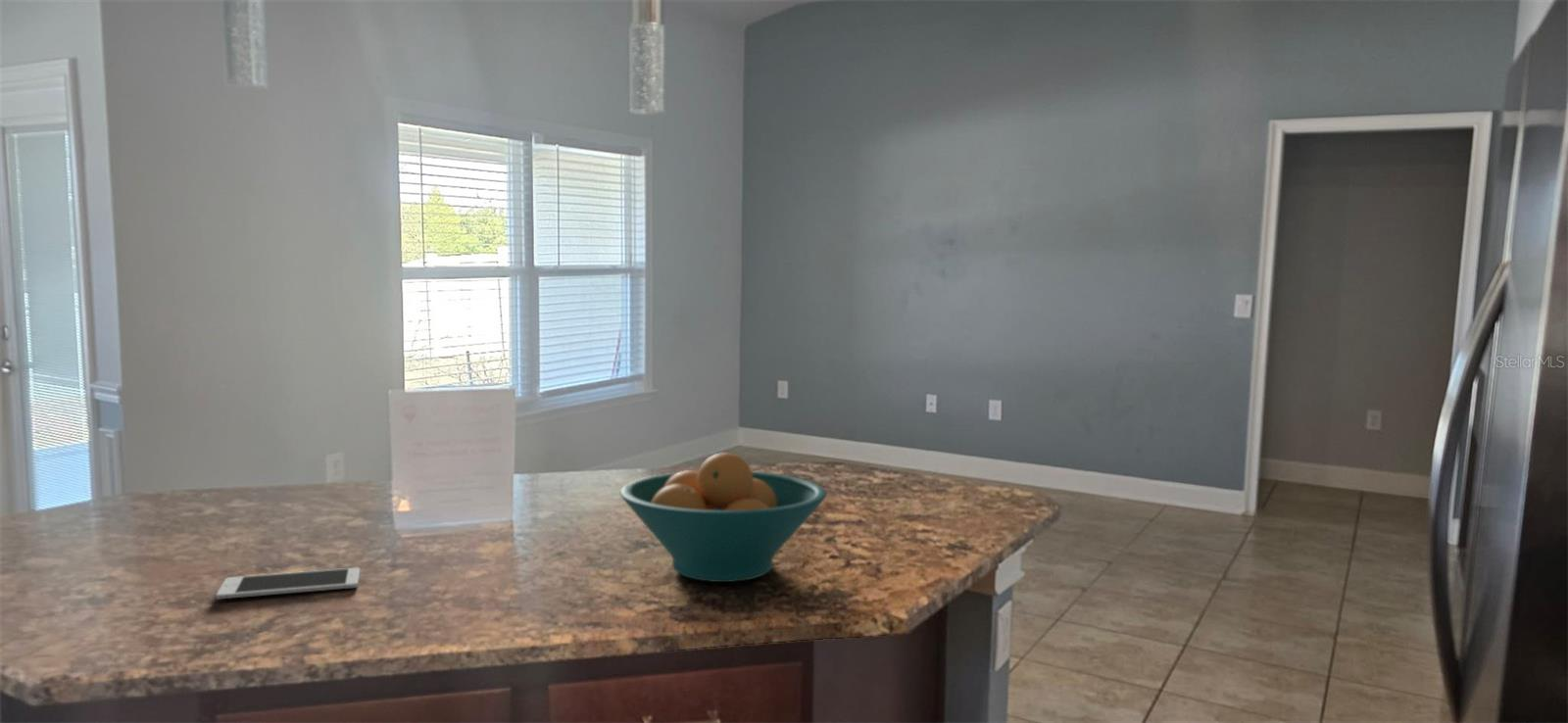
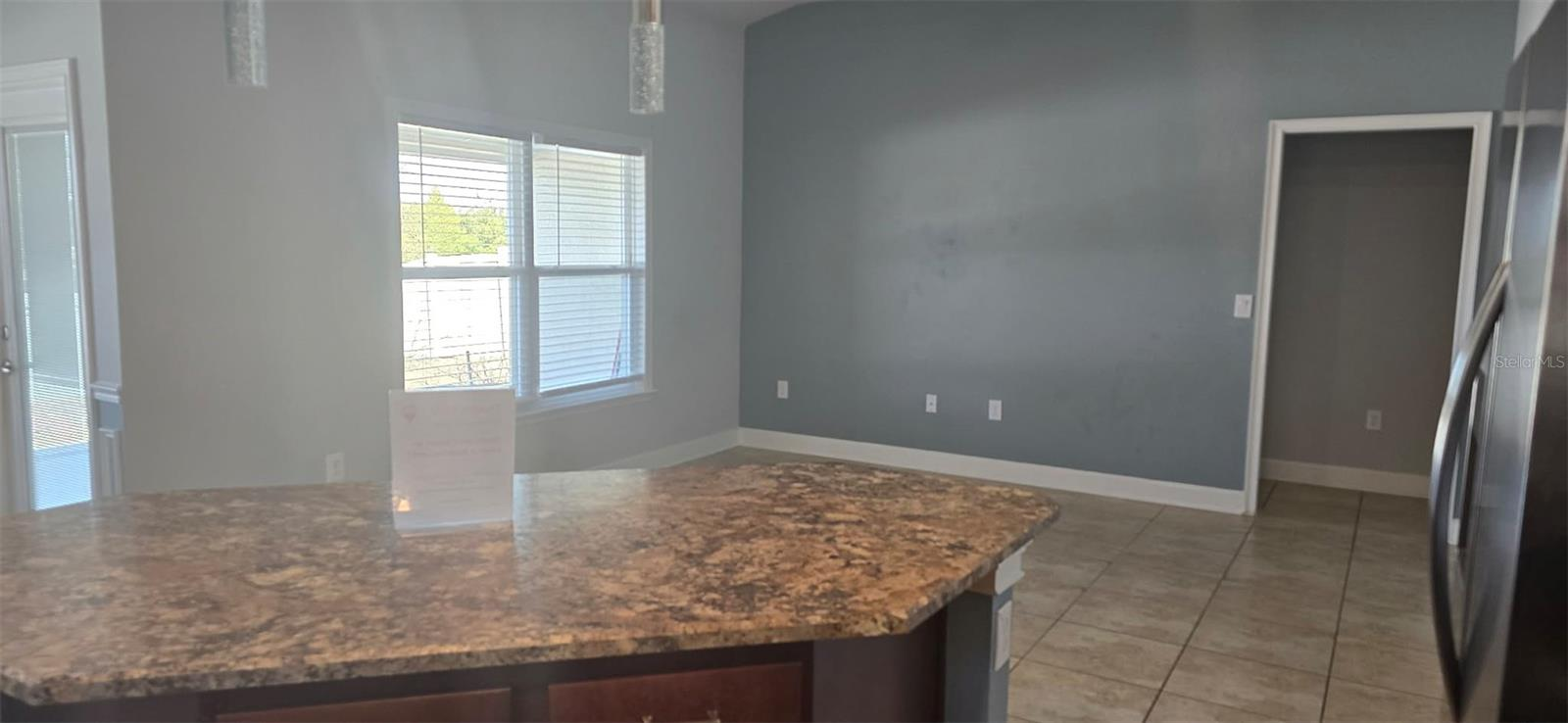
- cell phone (291, 582)
- fruit bowl (723, 510)
